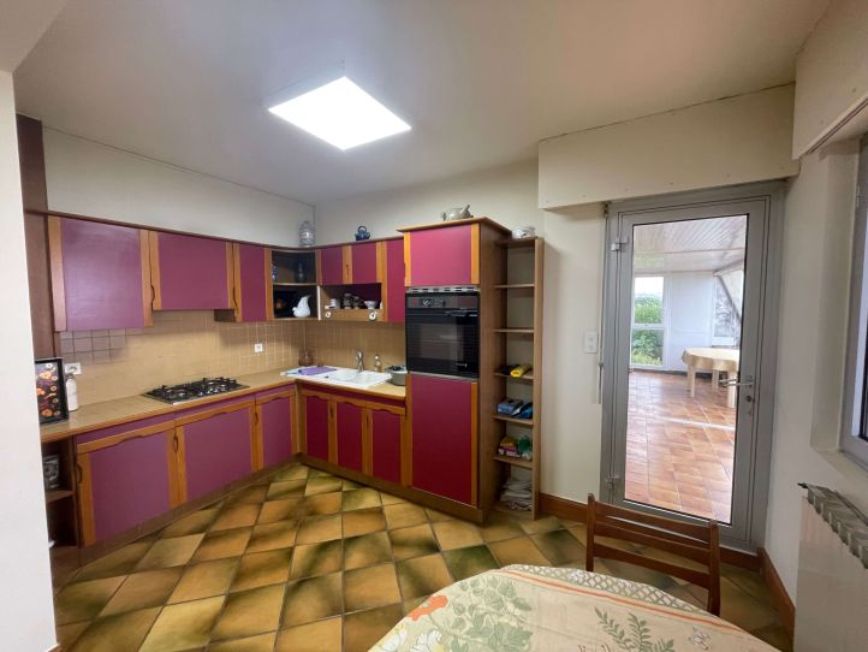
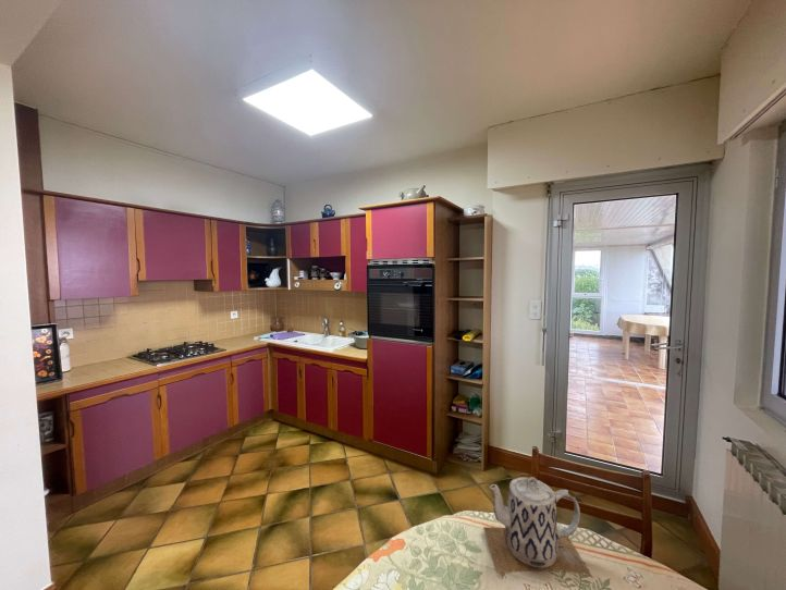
+ teapot (535, 516)
